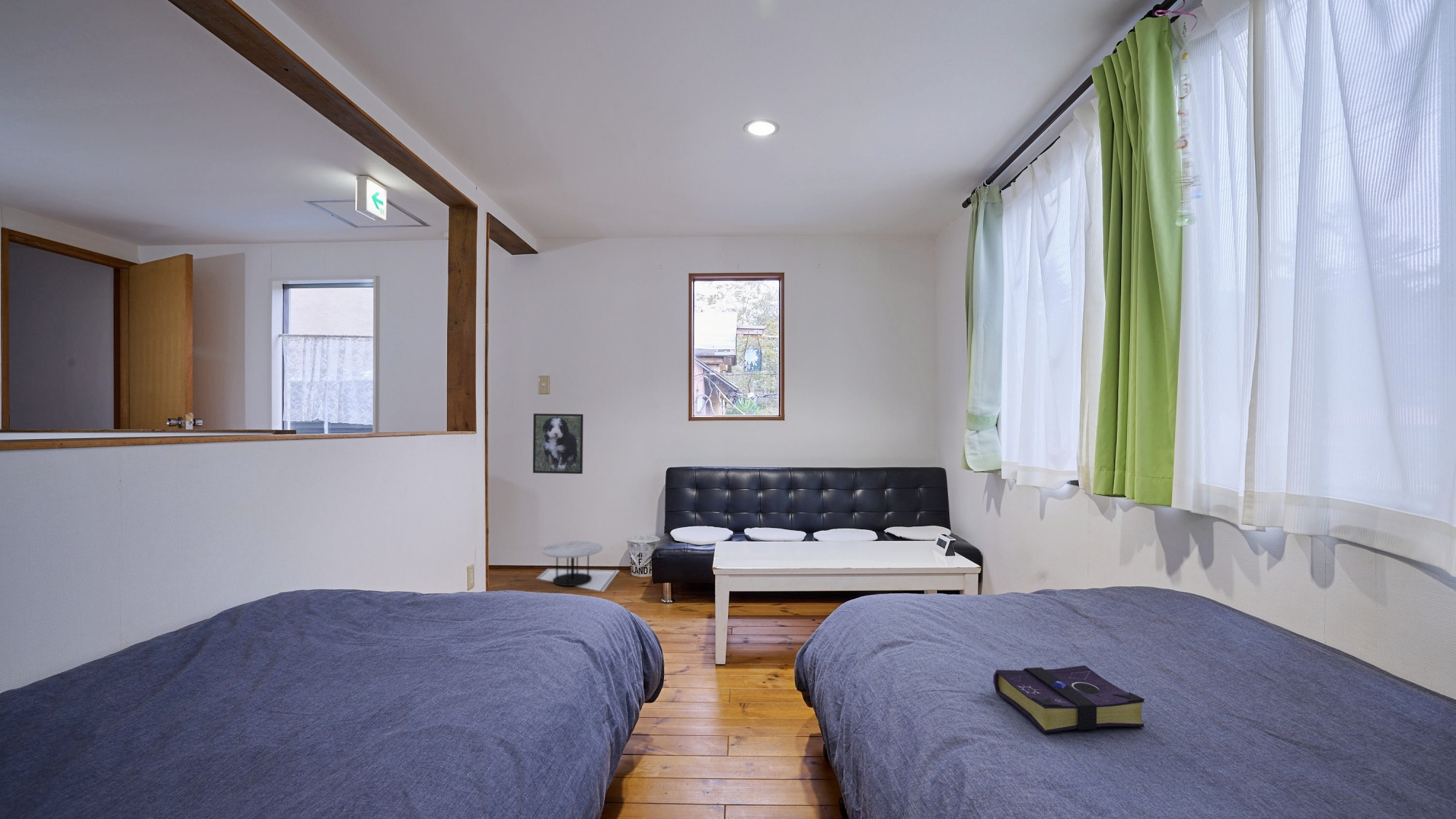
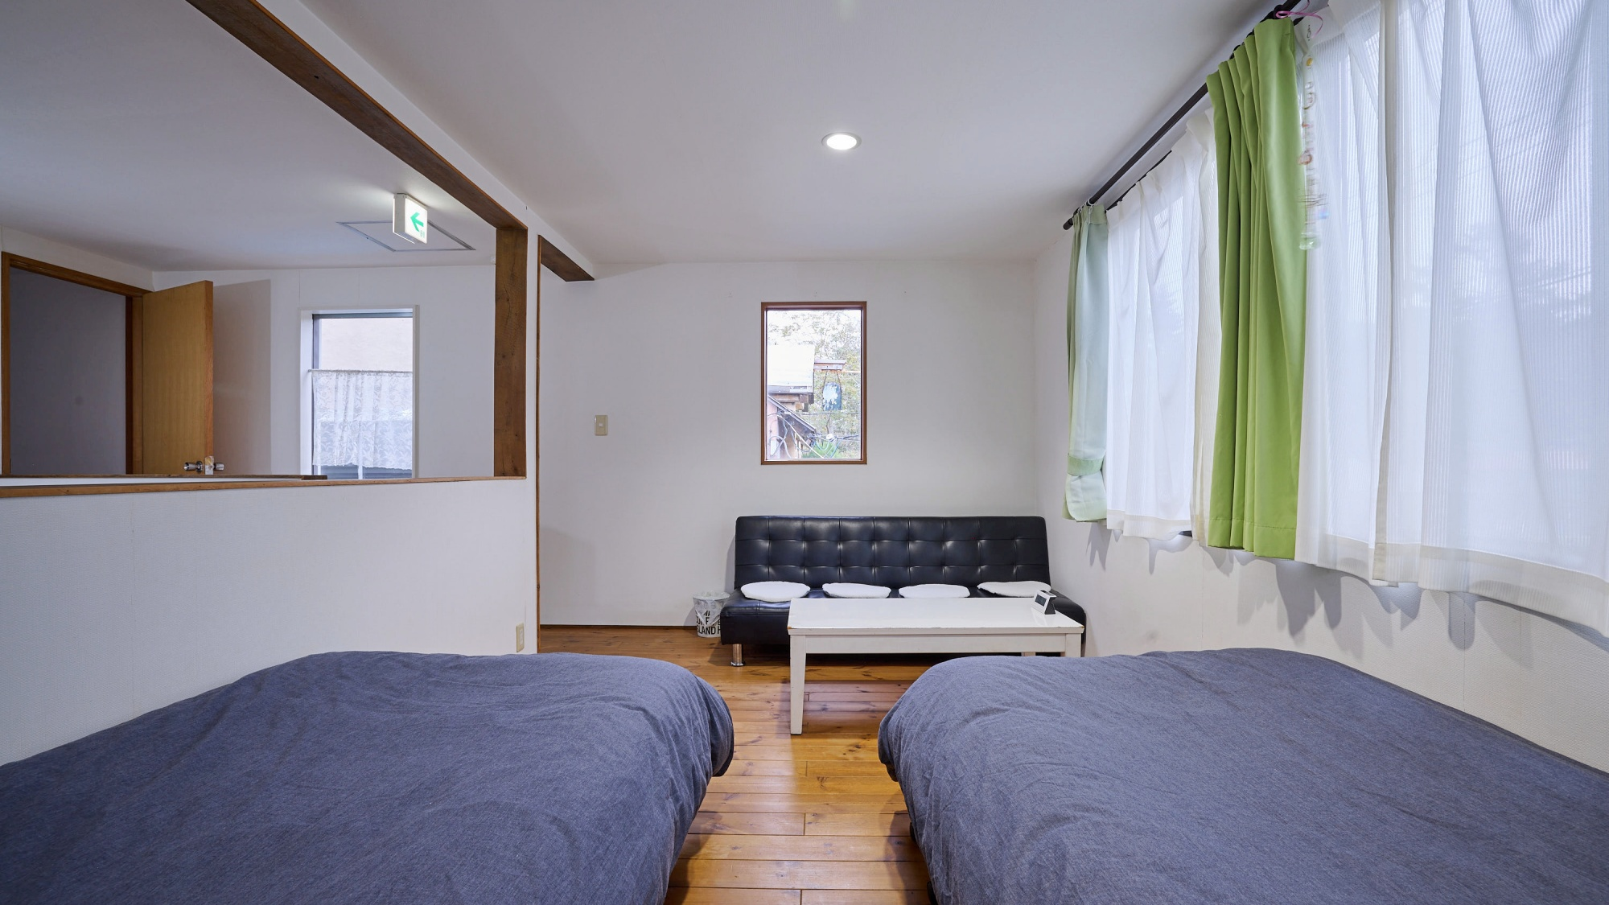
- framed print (558, 443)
- book (1064, 694)
- side table (572, 564)
